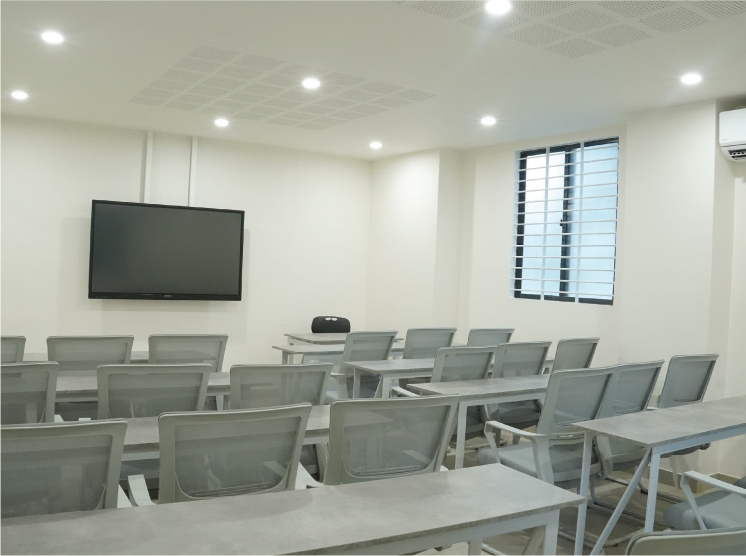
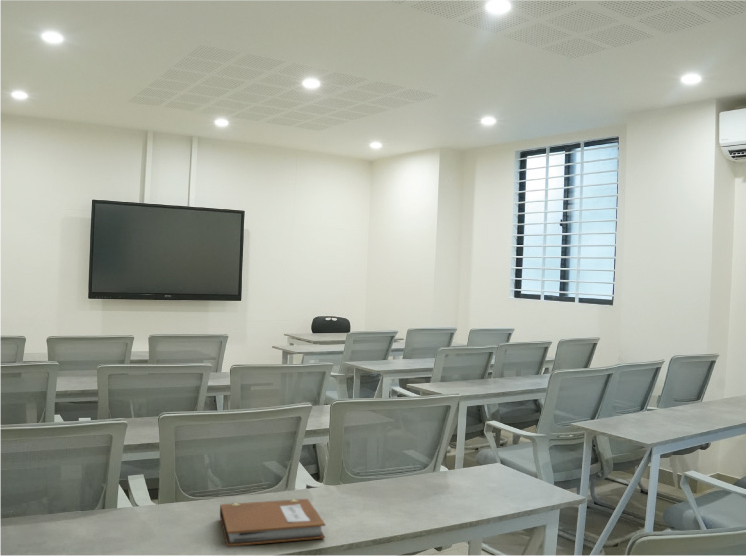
+ notebook (272, 519)
